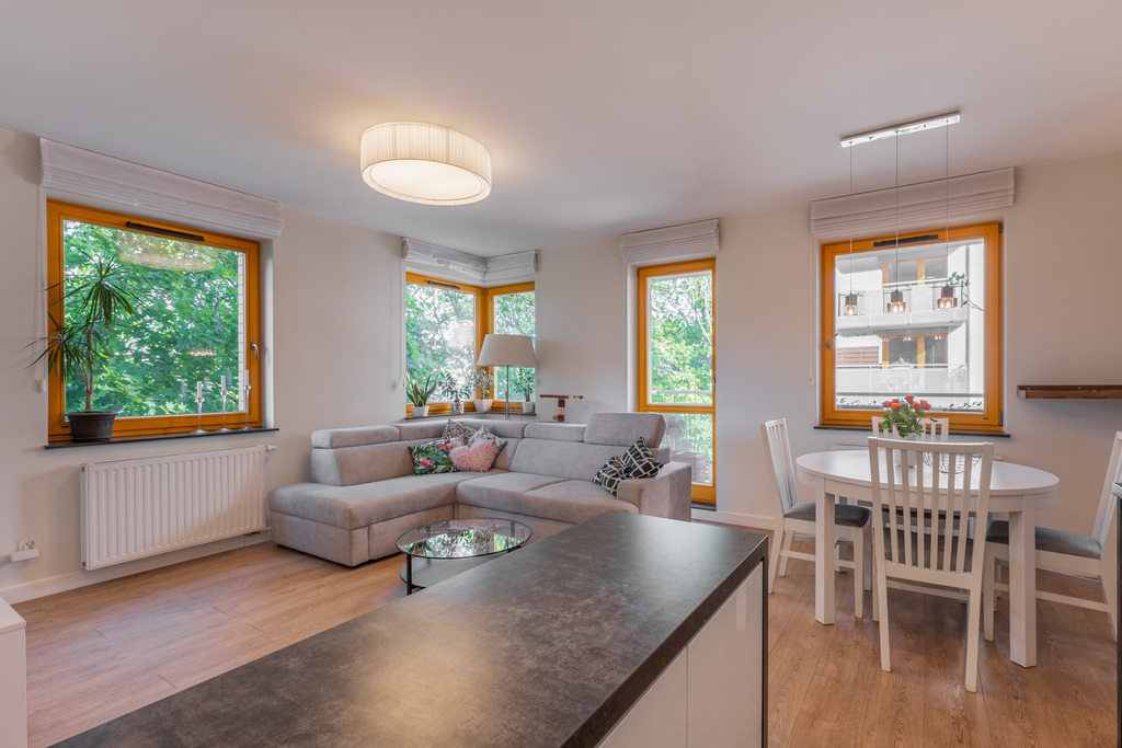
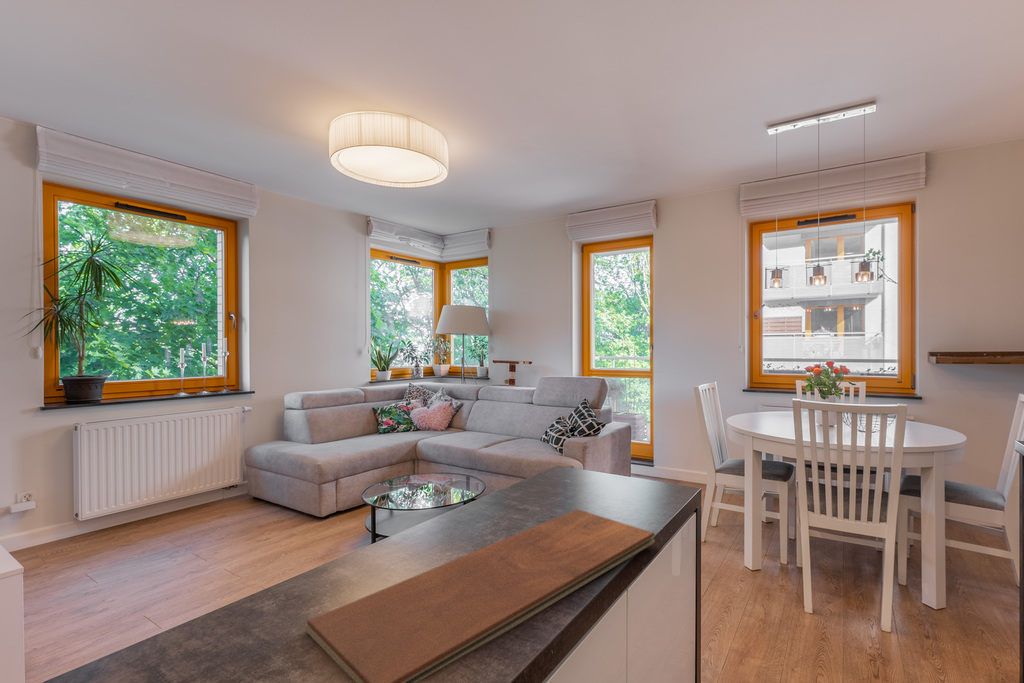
+ chopping board (510, 574)
